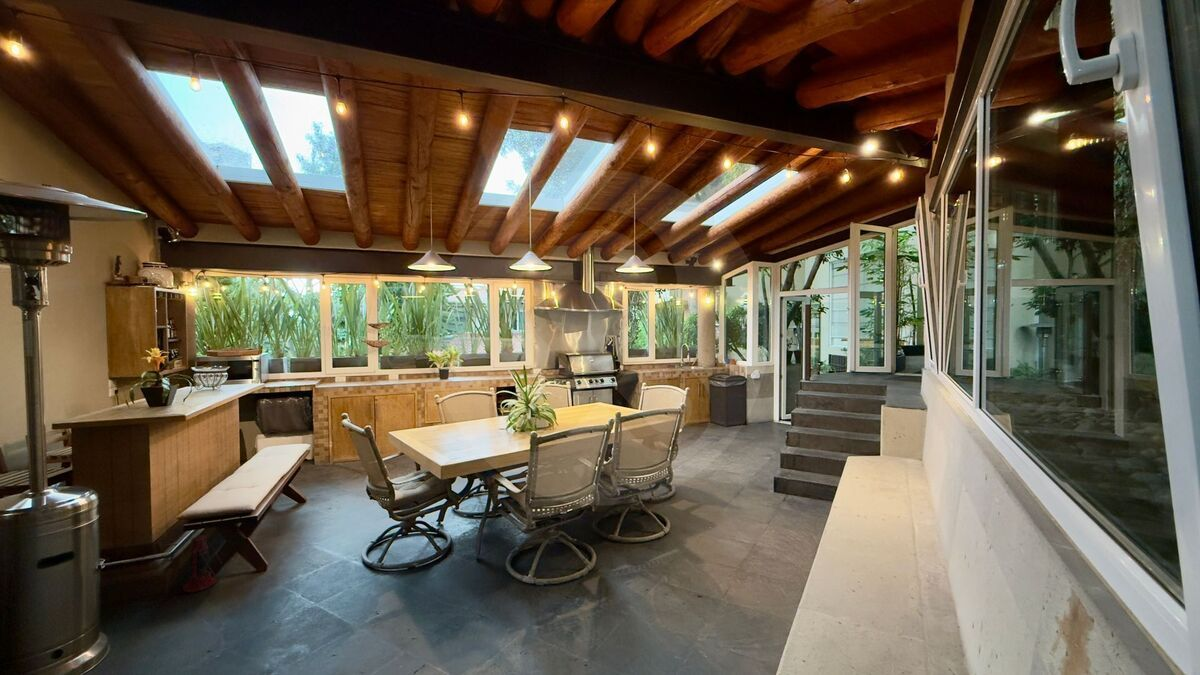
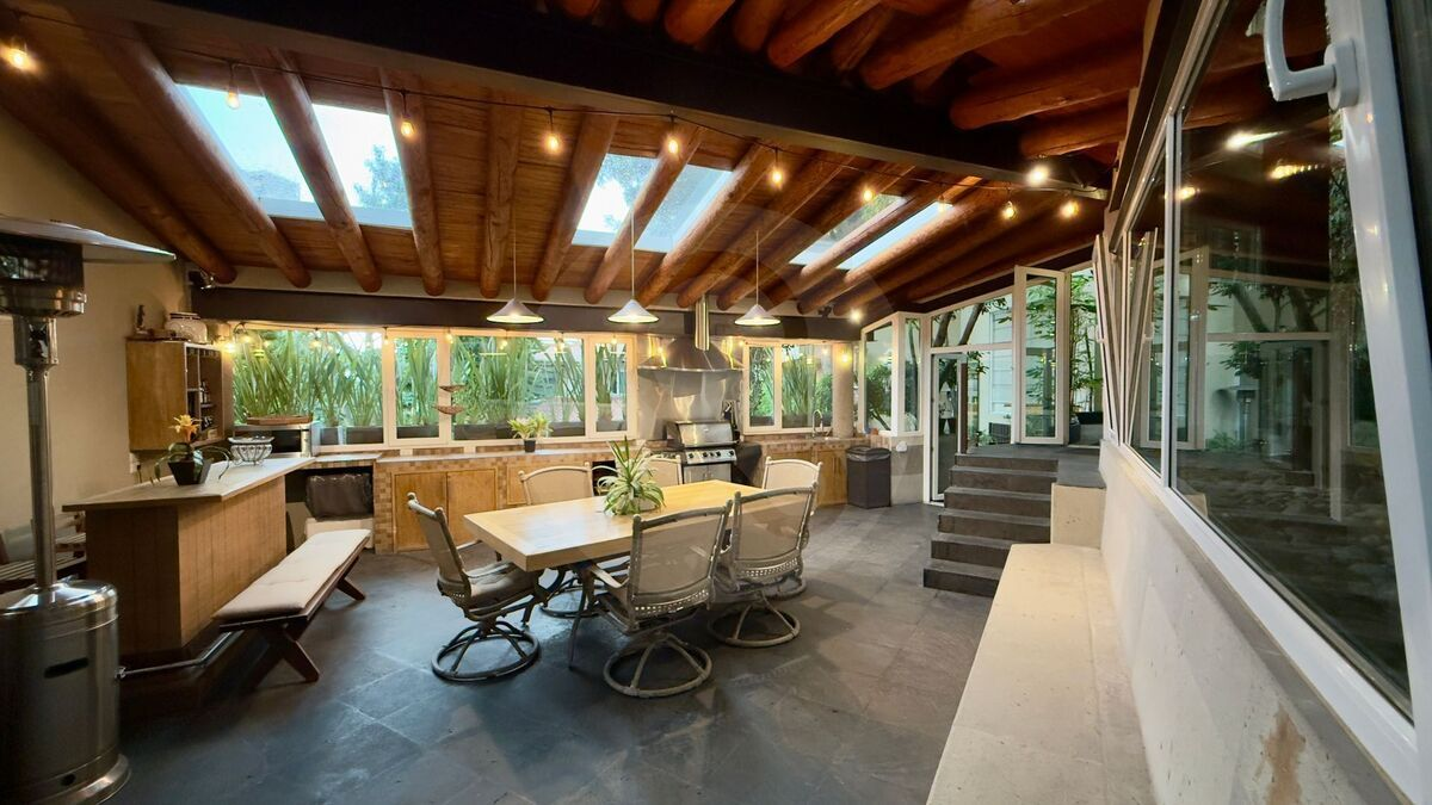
- lantern (203, 560)
